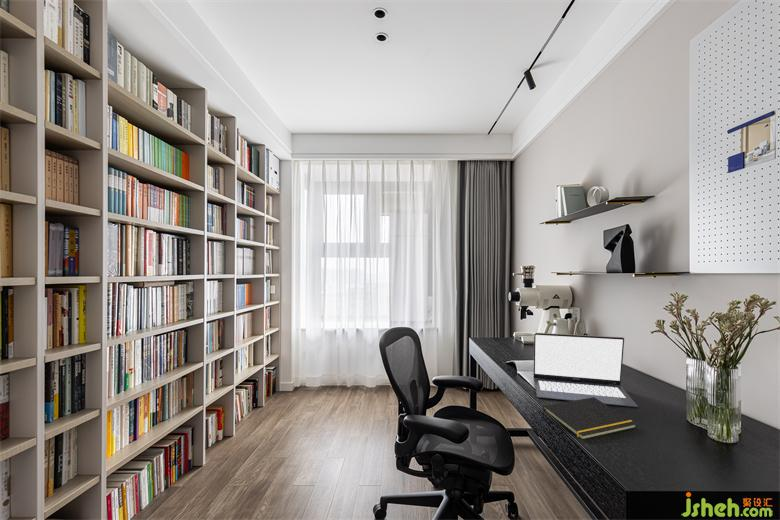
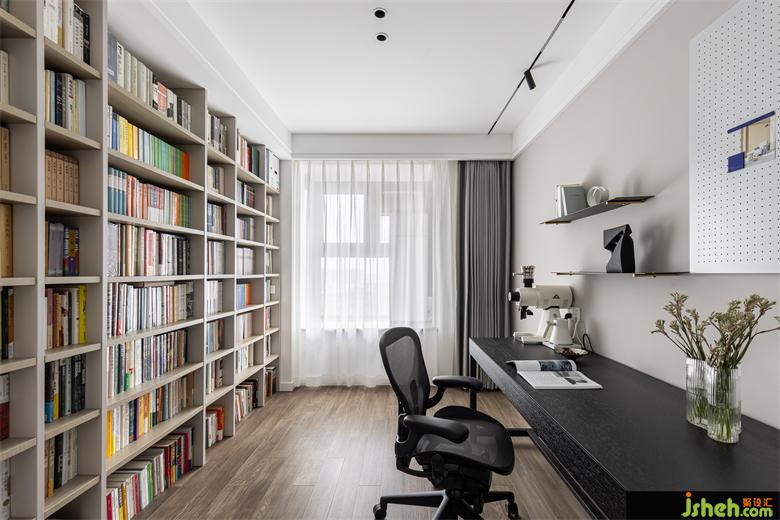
- notepad (588, 416)
- laptop (580, 365)
